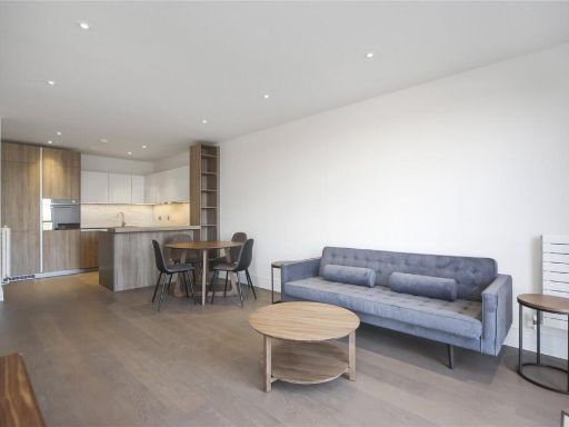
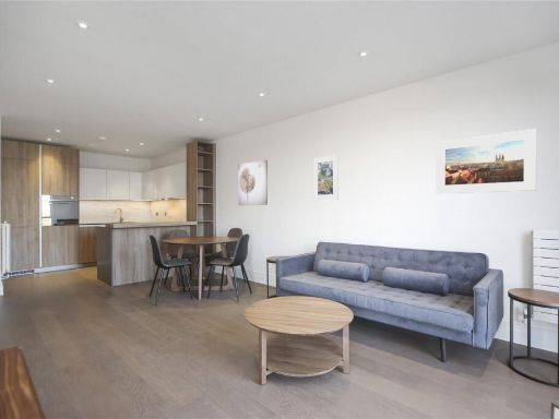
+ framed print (480, 164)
+ wall art (251, 183)
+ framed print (325, 178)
